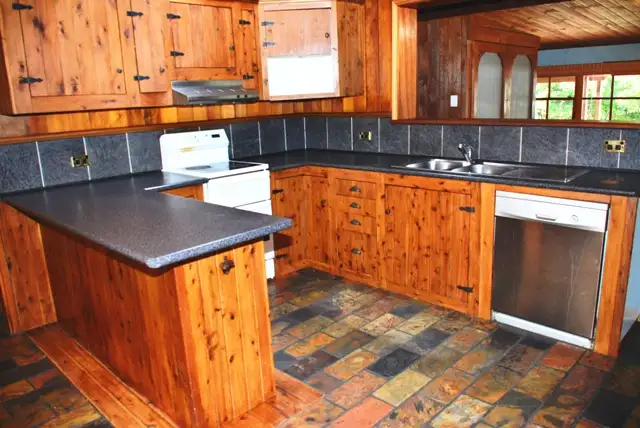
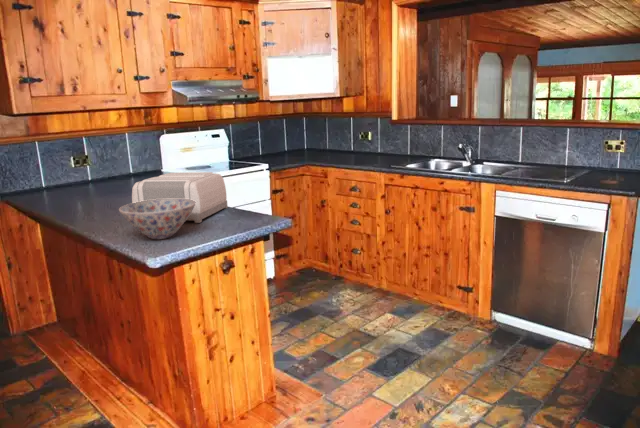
+ bowl (159, 221)
+ toaster (177, 195)
